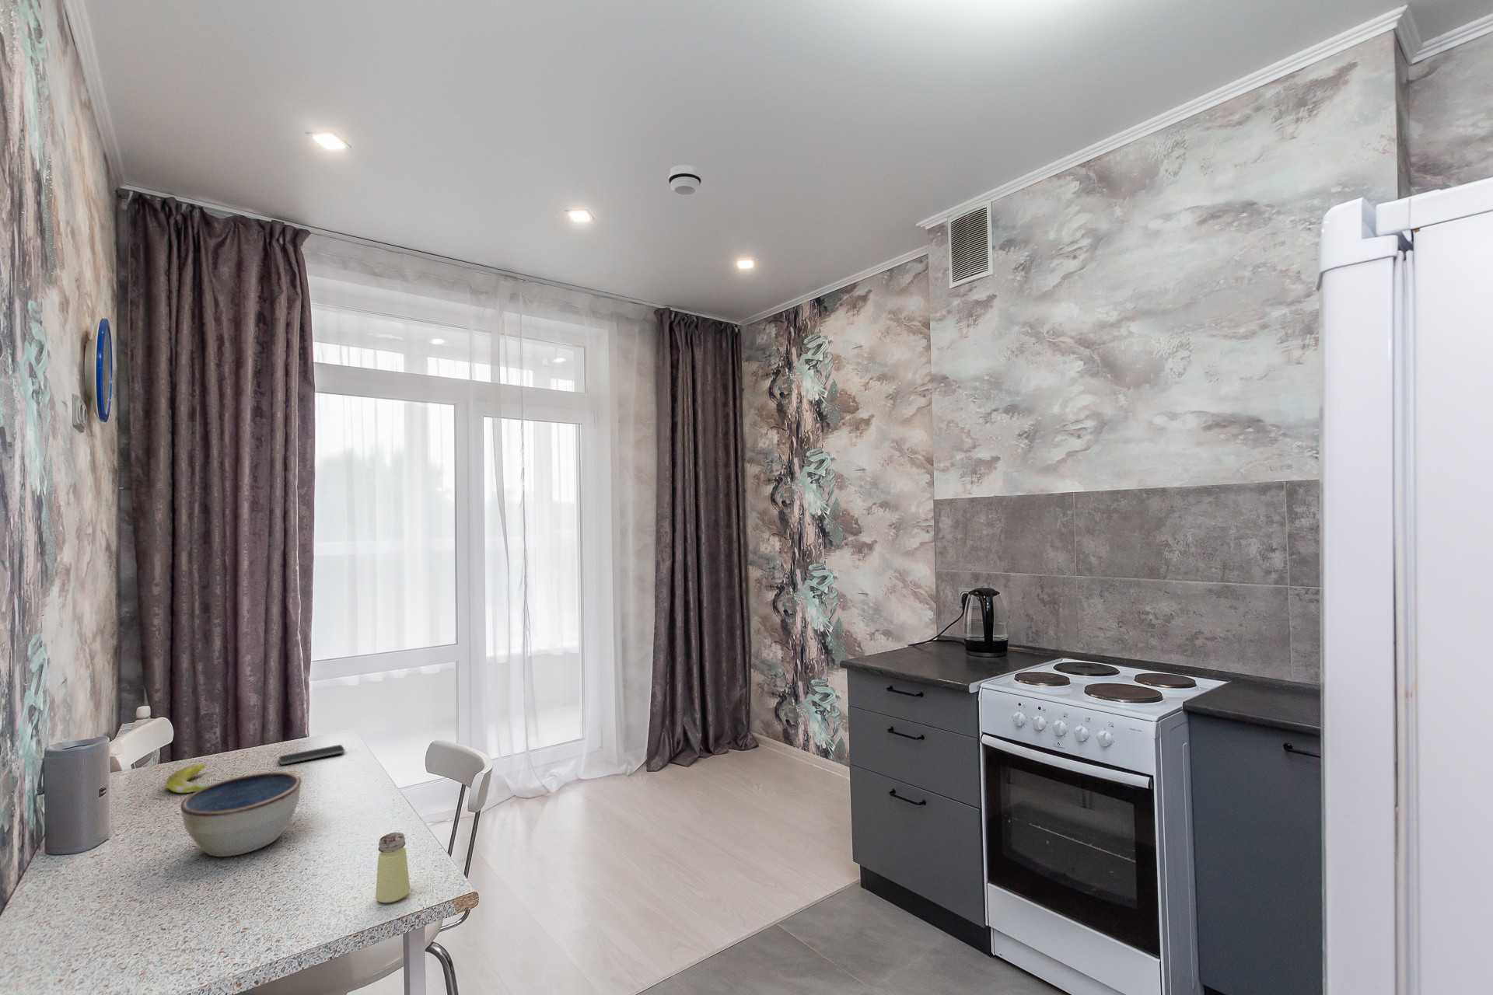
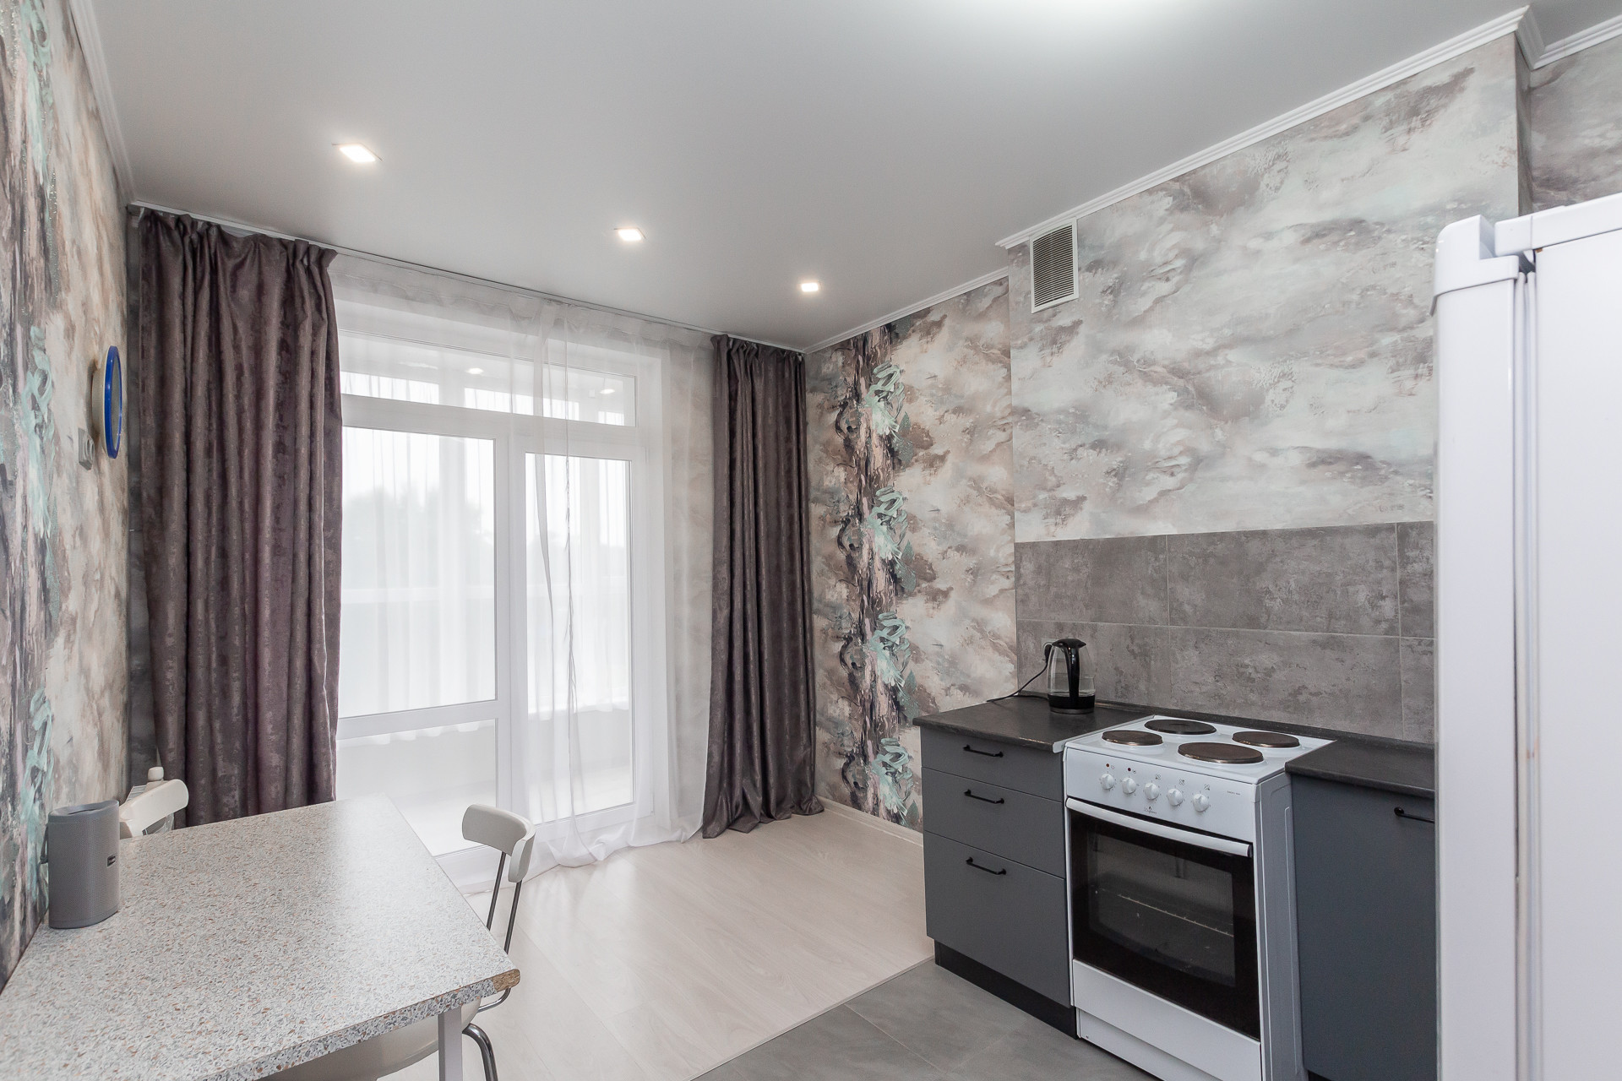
- smartphone (312, 754)
- bowl (243, 816)
- banana (189, 778)
- smoke detector (684, 180)
- saltshaker (392, 865)
